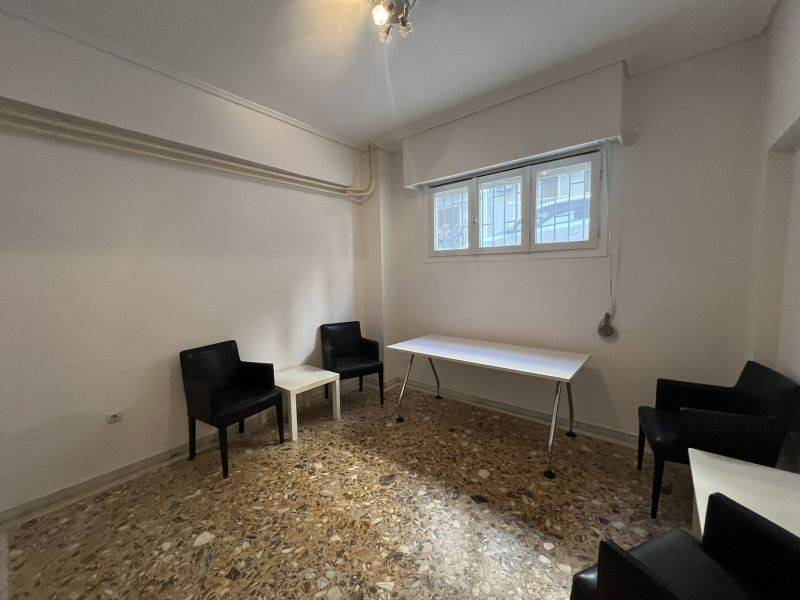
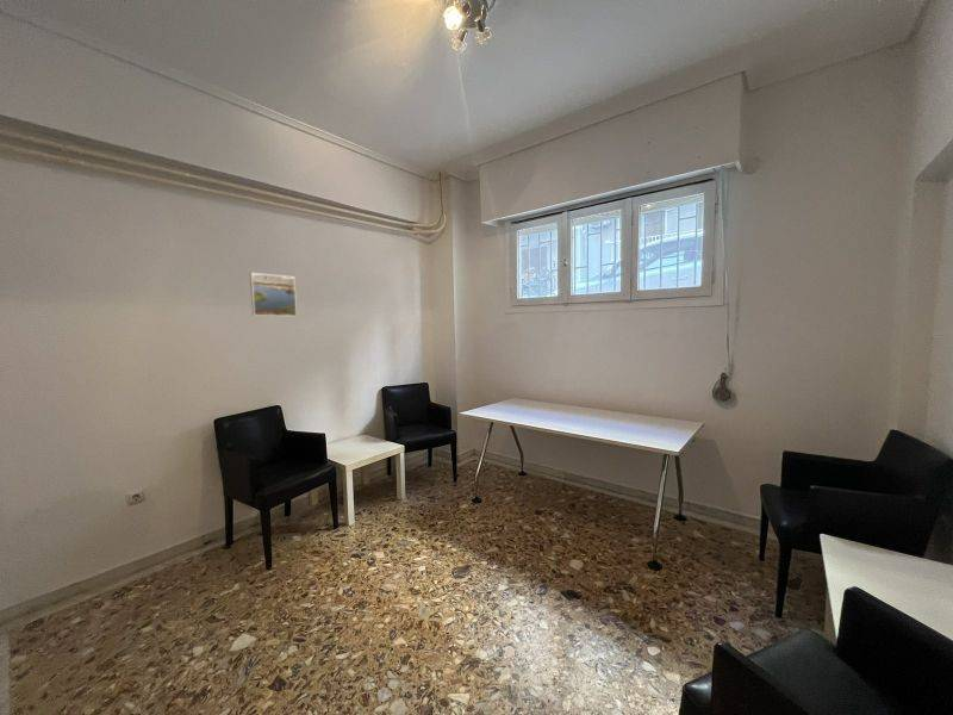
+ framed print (274, 294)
